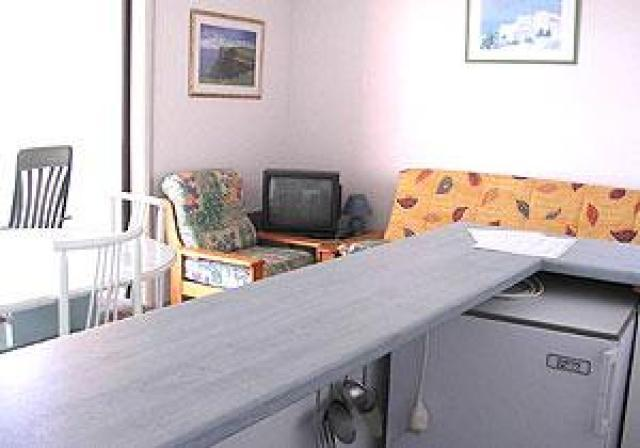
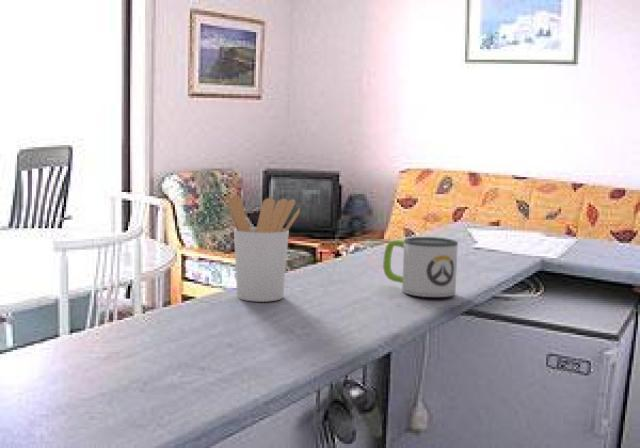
+ utensil holder (266, 245)
+ mug (419, 265)
